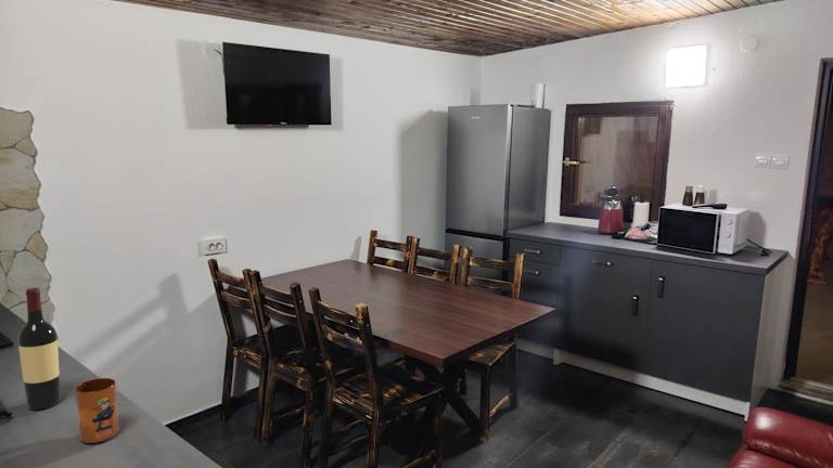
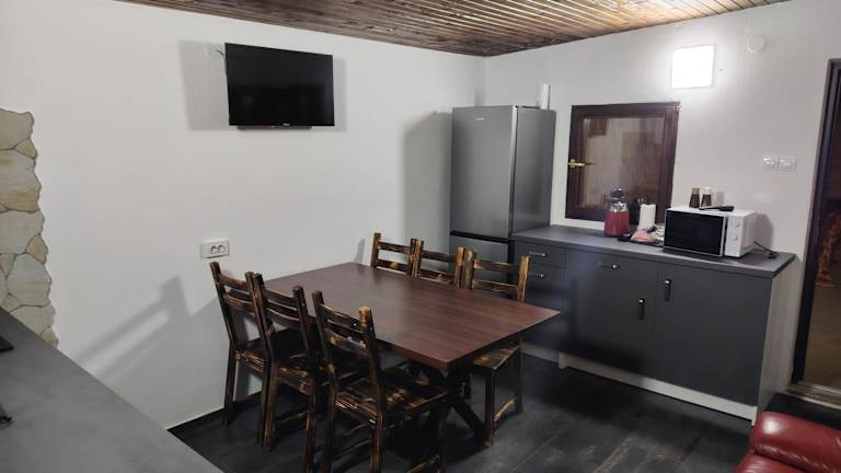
- wine bottle (38, 347)
- mug (94, 406)
